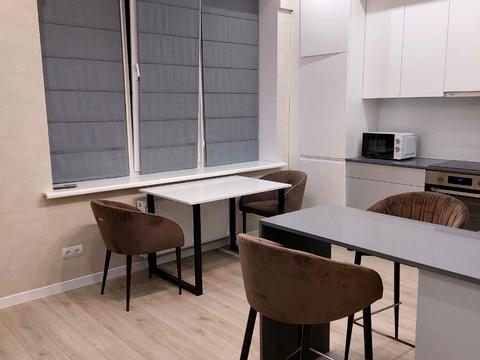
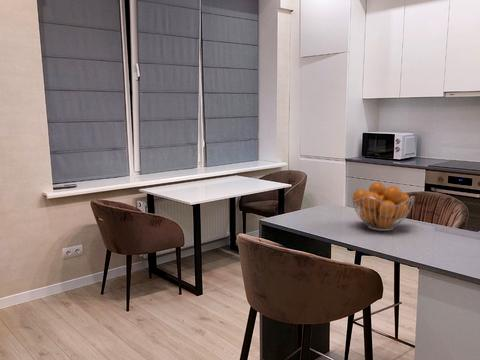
+ fruit basket (381, 205)
